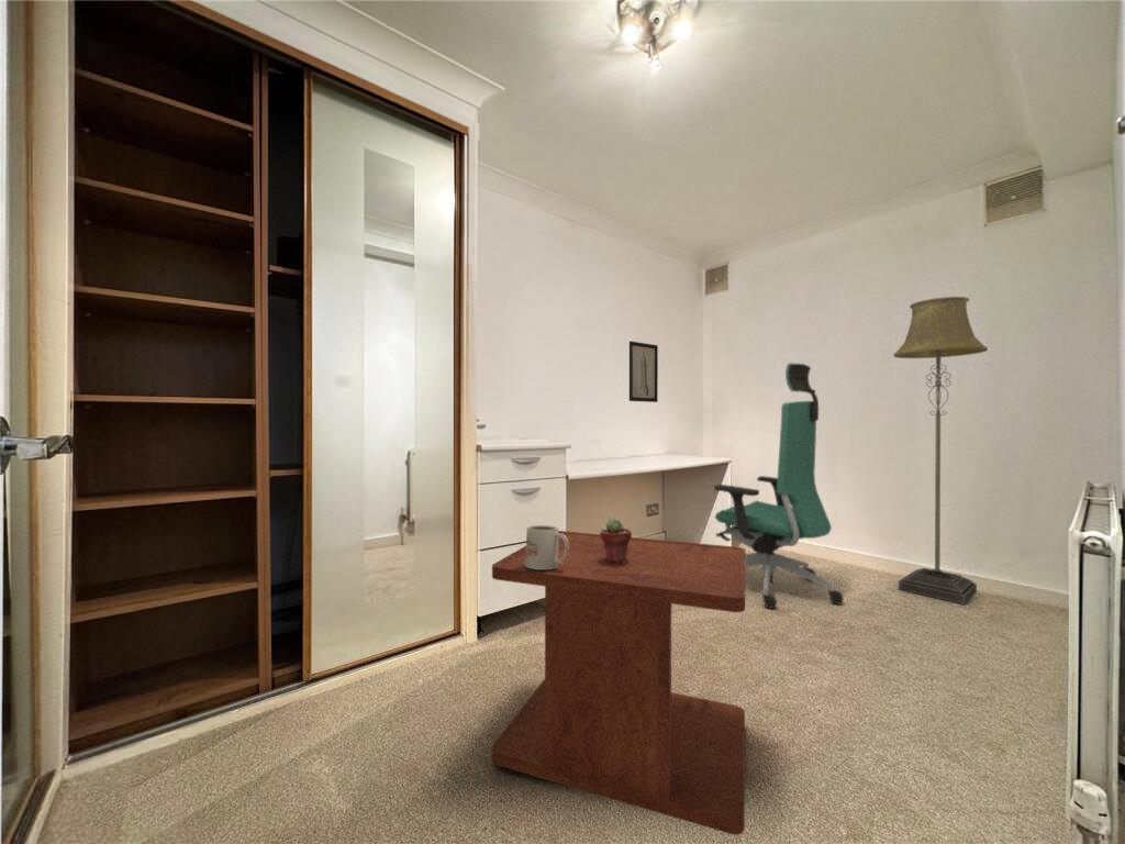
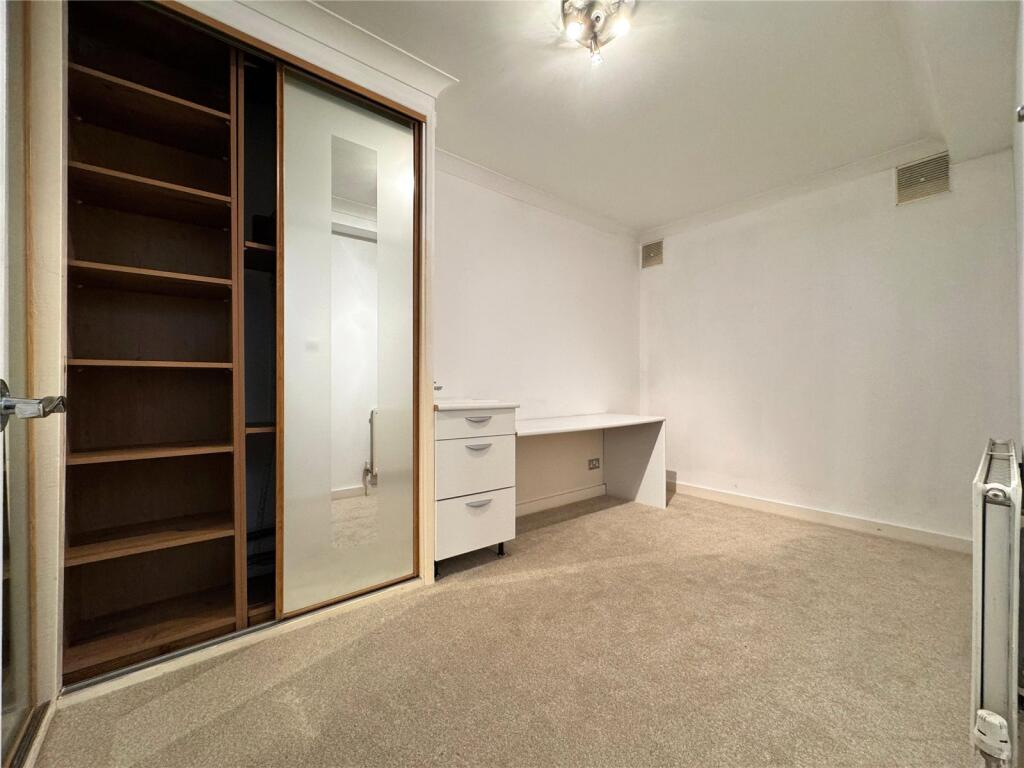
- side table (625, 649)
- wall art (644, 371)
- potted succulent (615, 536)
- floor lamp (937, 446)
- chair (776, 478)
- mug (547, 547)
